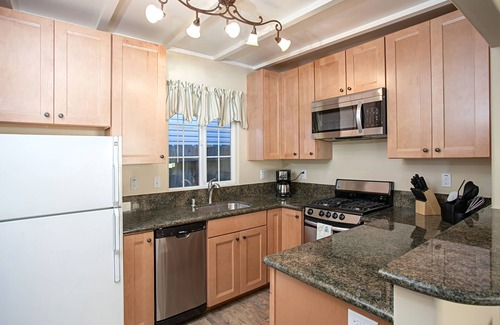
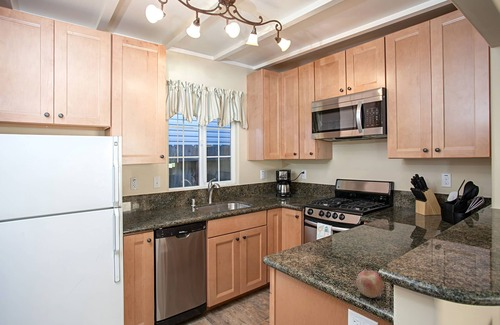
+ apple (369, 283)
